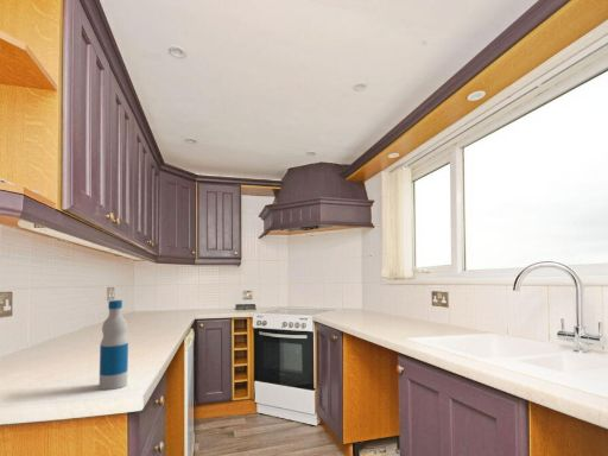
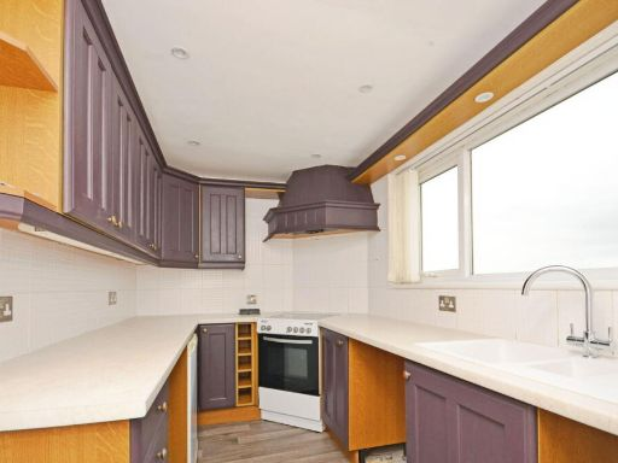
- bottle (114, 342)
